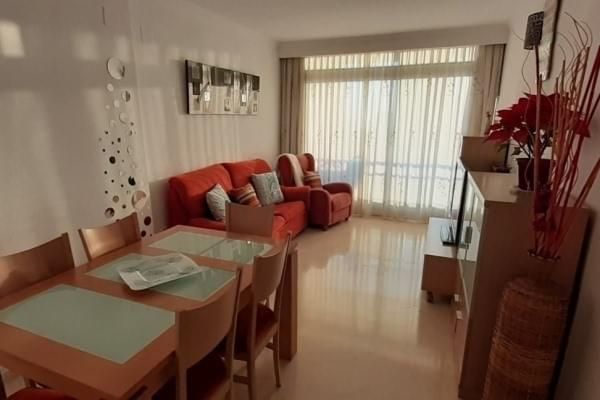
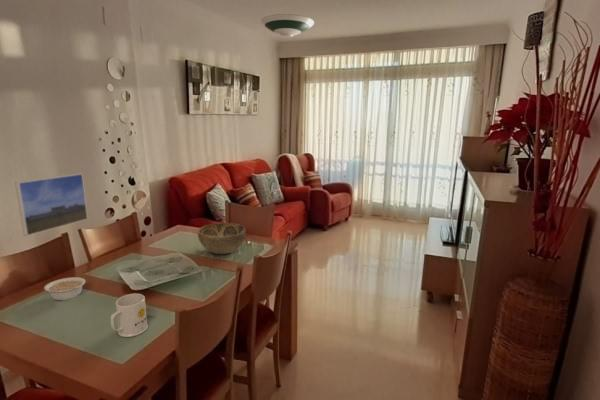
+ decorative bowl (222, 240)
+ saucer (287, 29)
+ mug (128, 316)
+ legume (67, 288)
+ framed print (54, 202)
